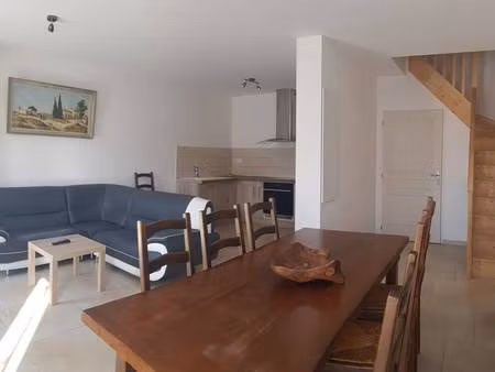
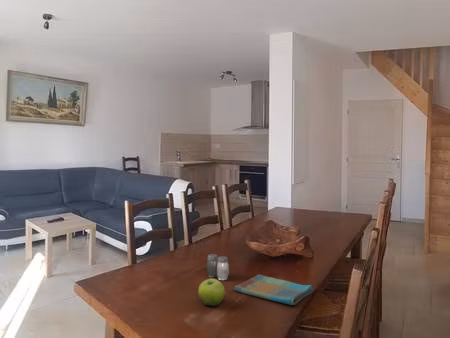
+ salt and pepper shaker (217, 266)
+ fruit (211, 291)
+ dish towel (273, 288)
